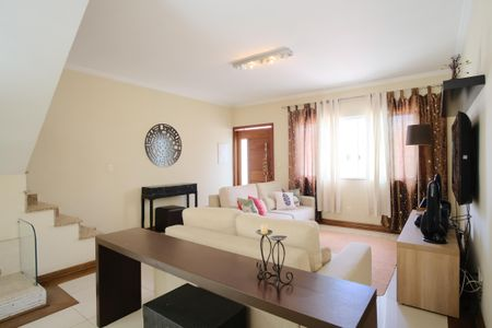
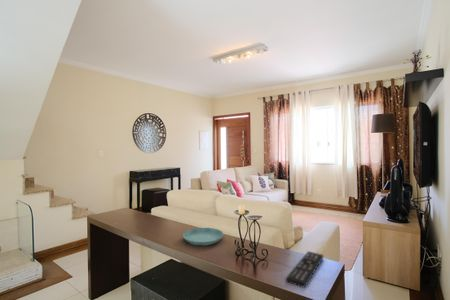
+ remote control (306, 266)
+ saucer (203, 236)
